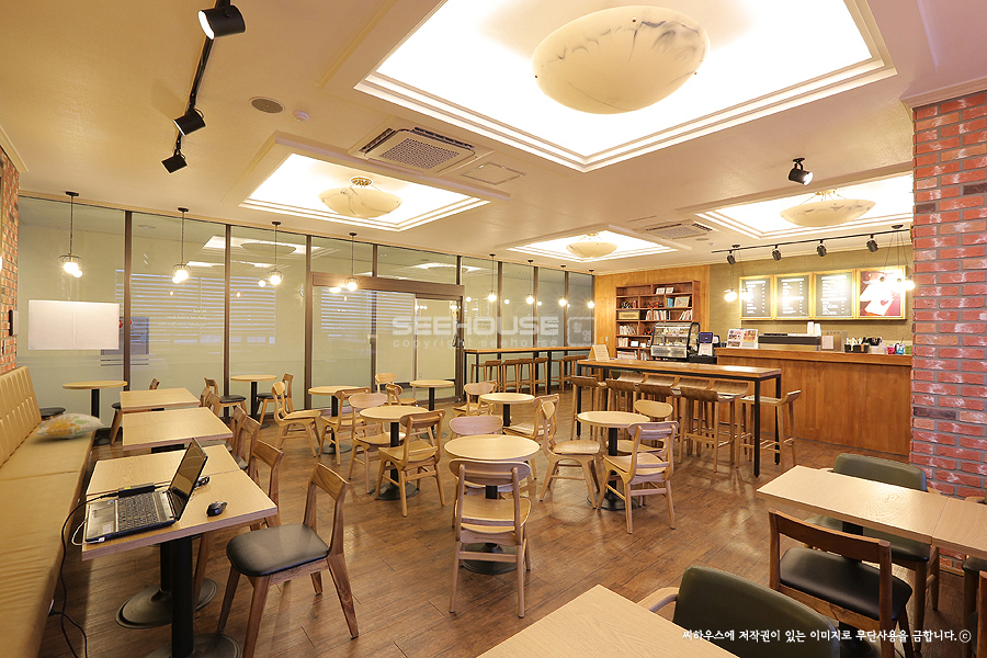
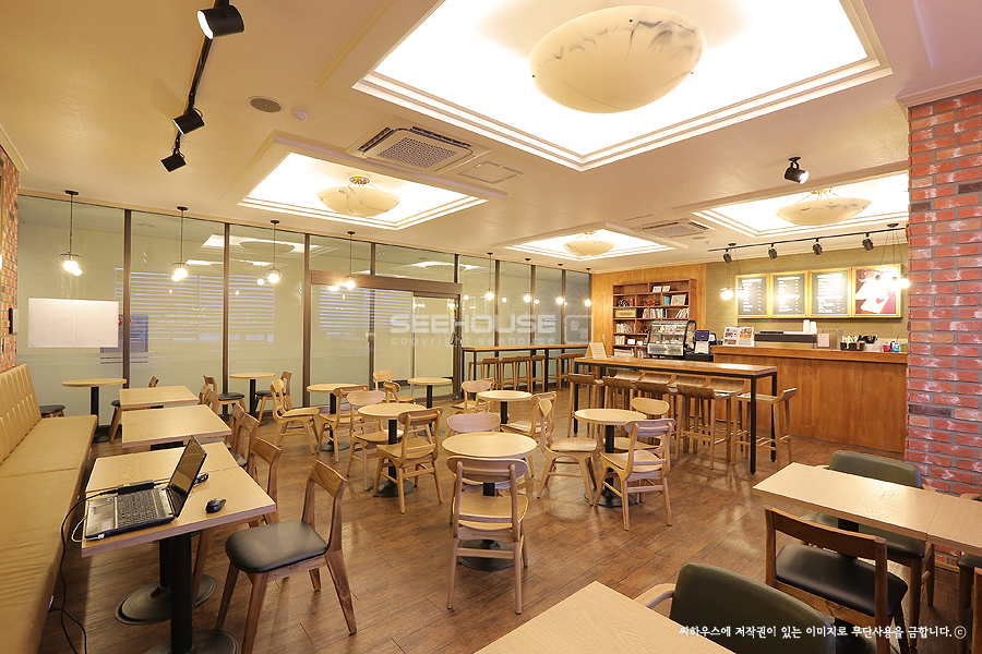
- decorative pillow (70, 426)
